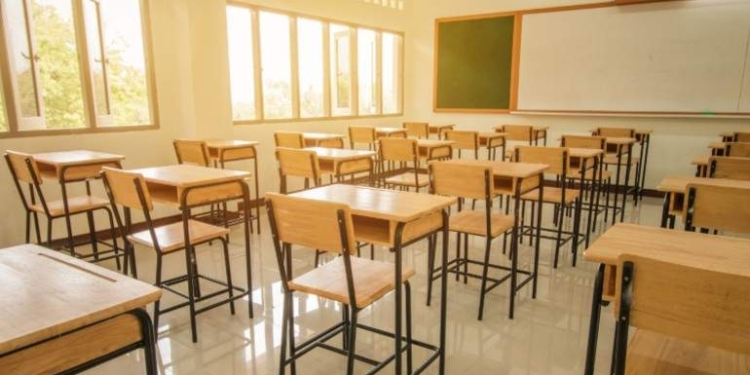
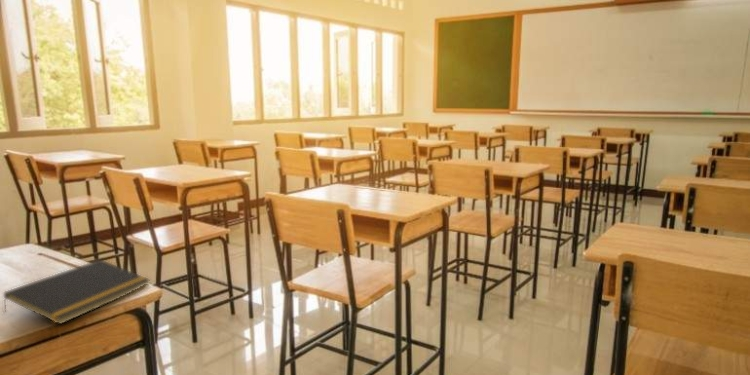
+ notepad (82, 288)
